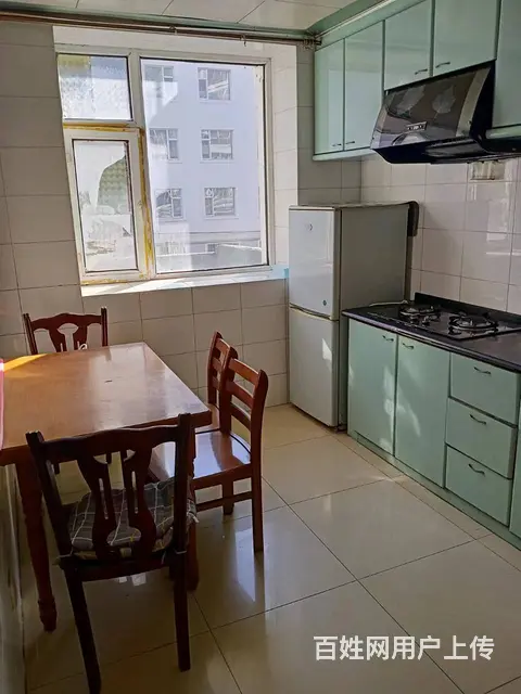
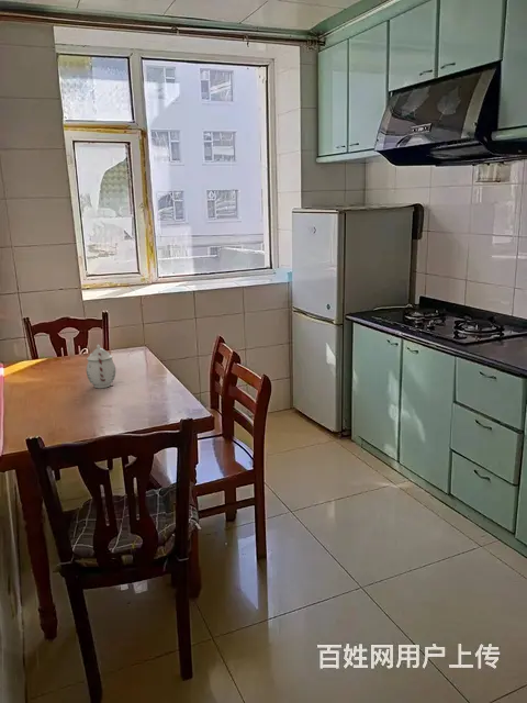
+ teapot (100, 365)
